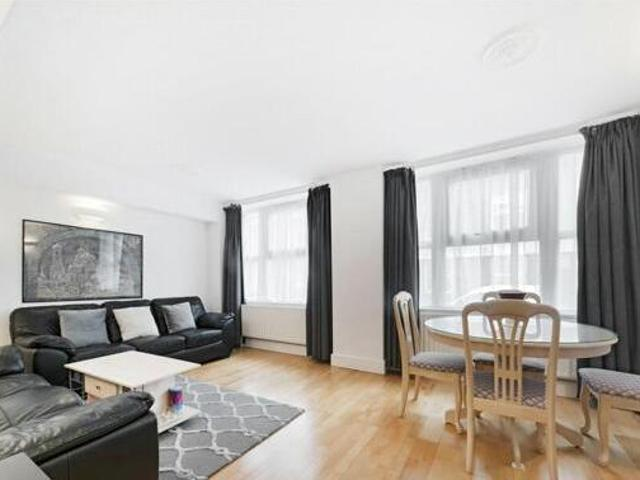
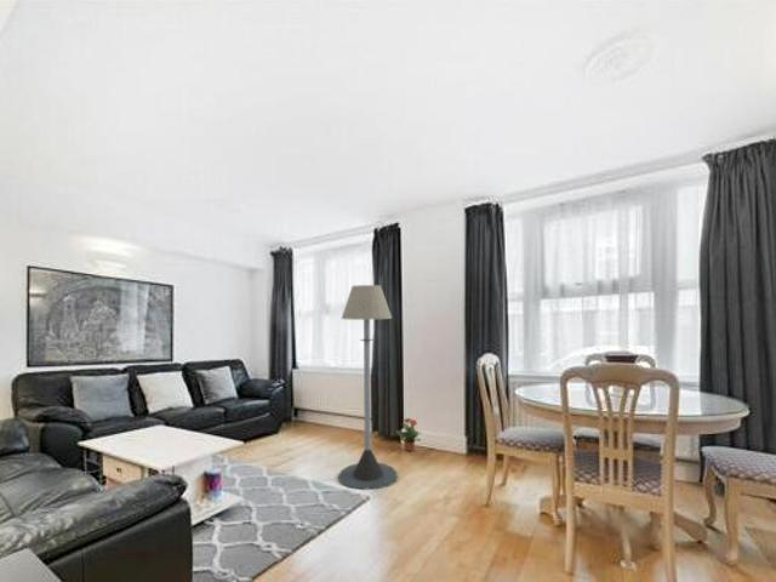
+ floor lamp (366, 381)
+ potted plant (409, 433)
